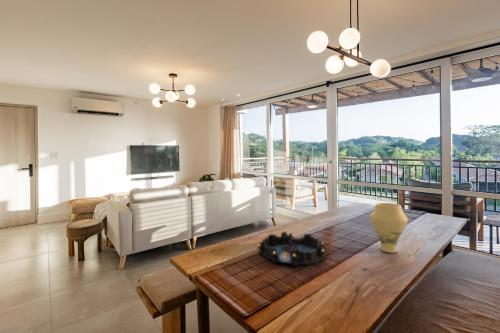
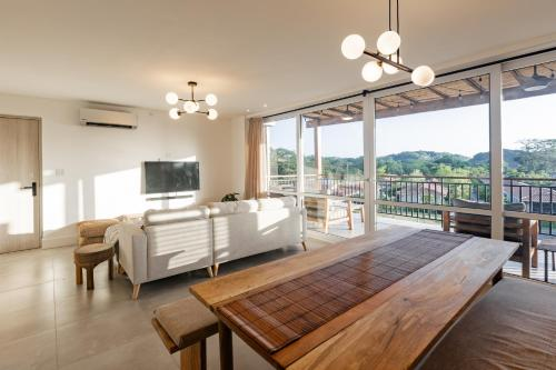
- vase (388, 227)
- decorative bowl (292, 245)
